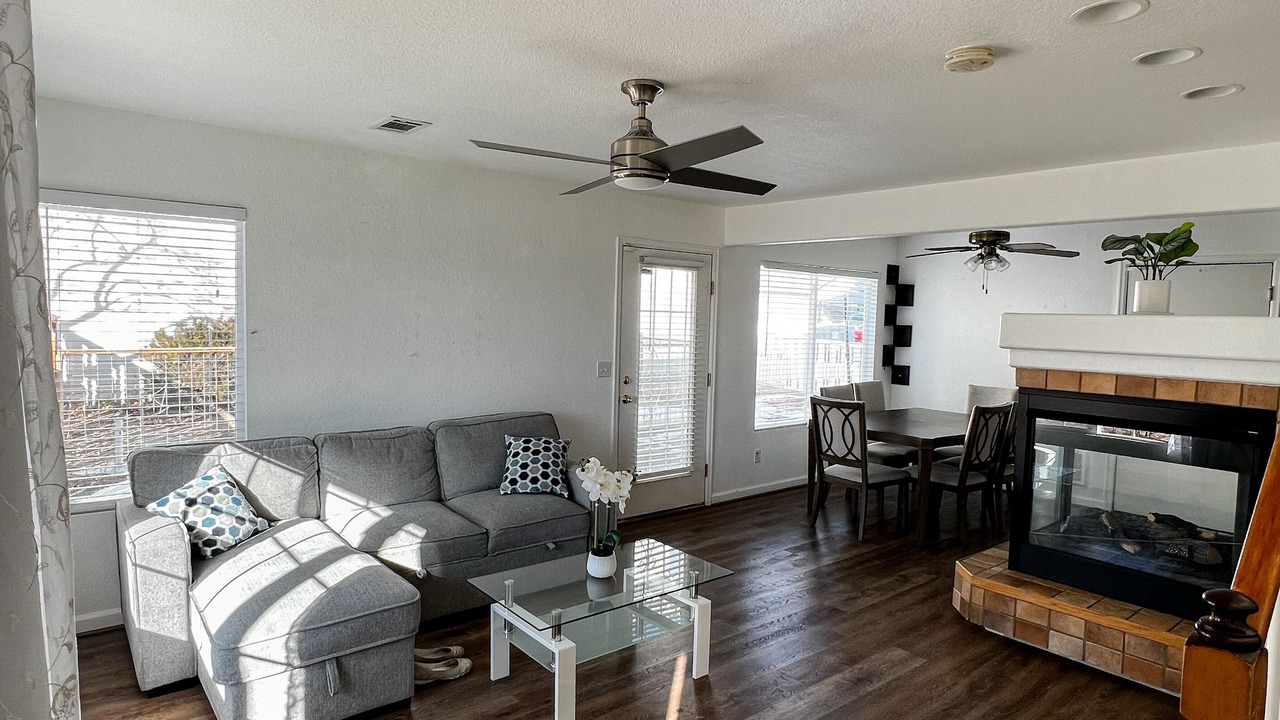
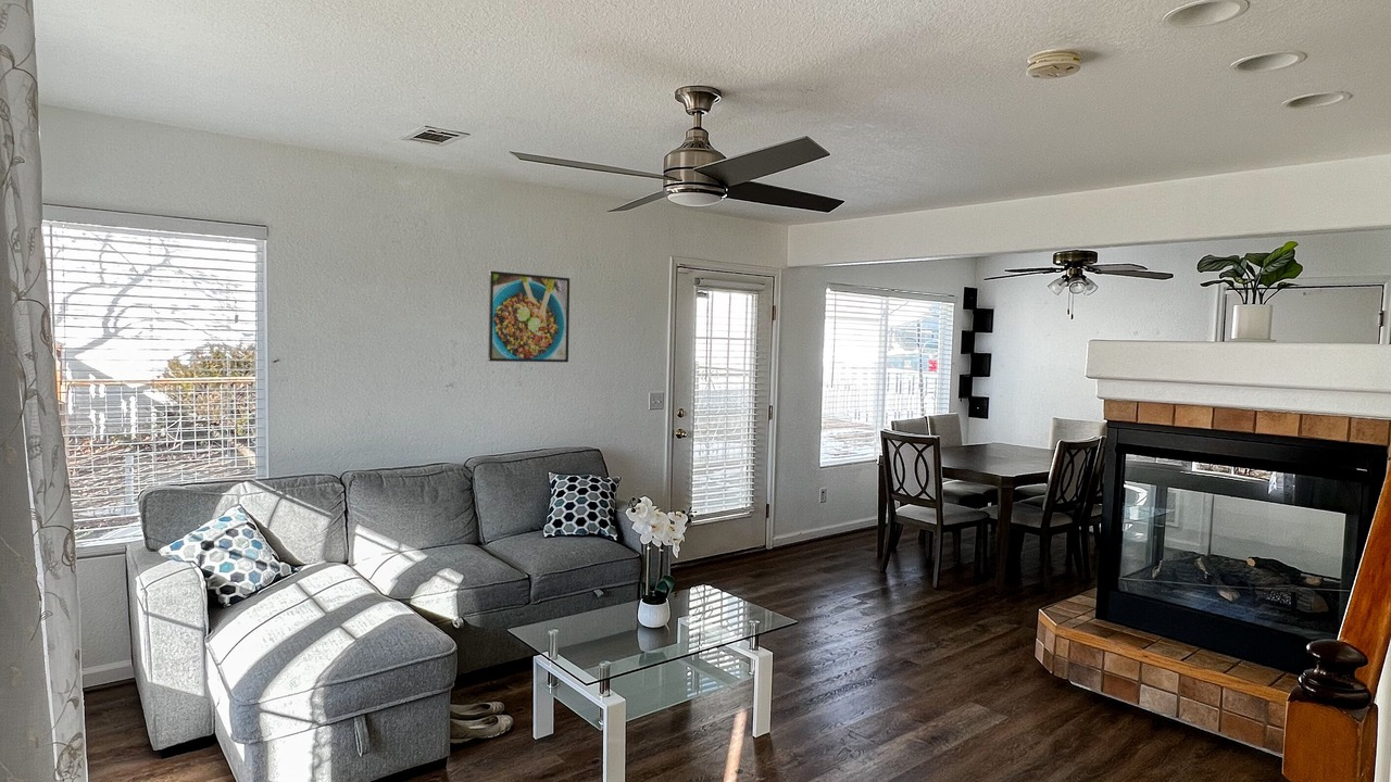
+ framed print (530, 318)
